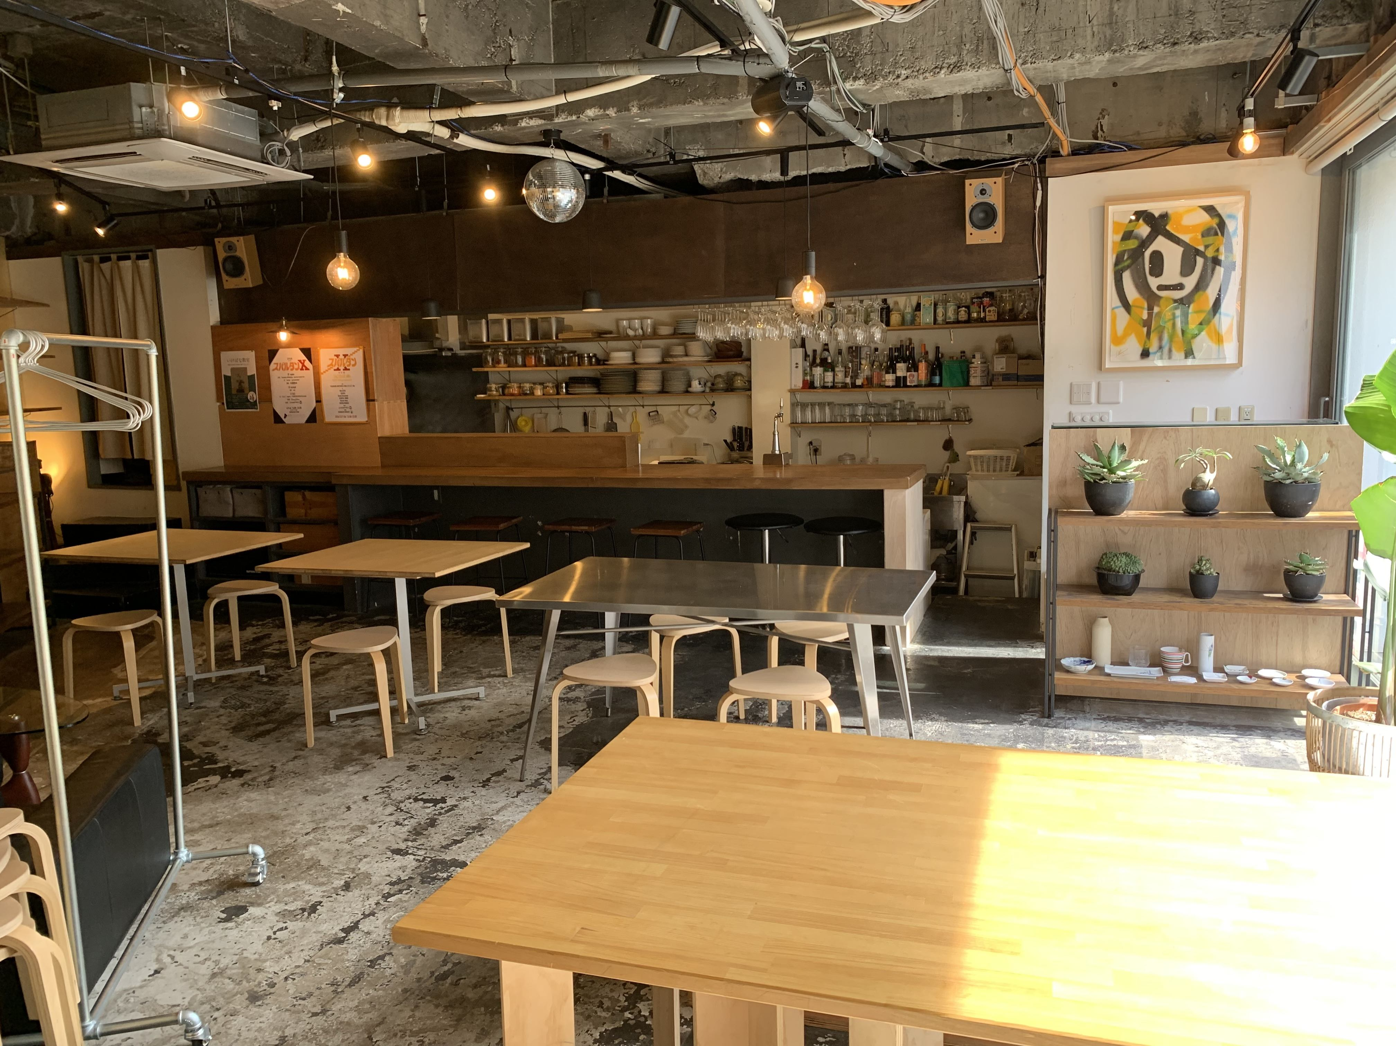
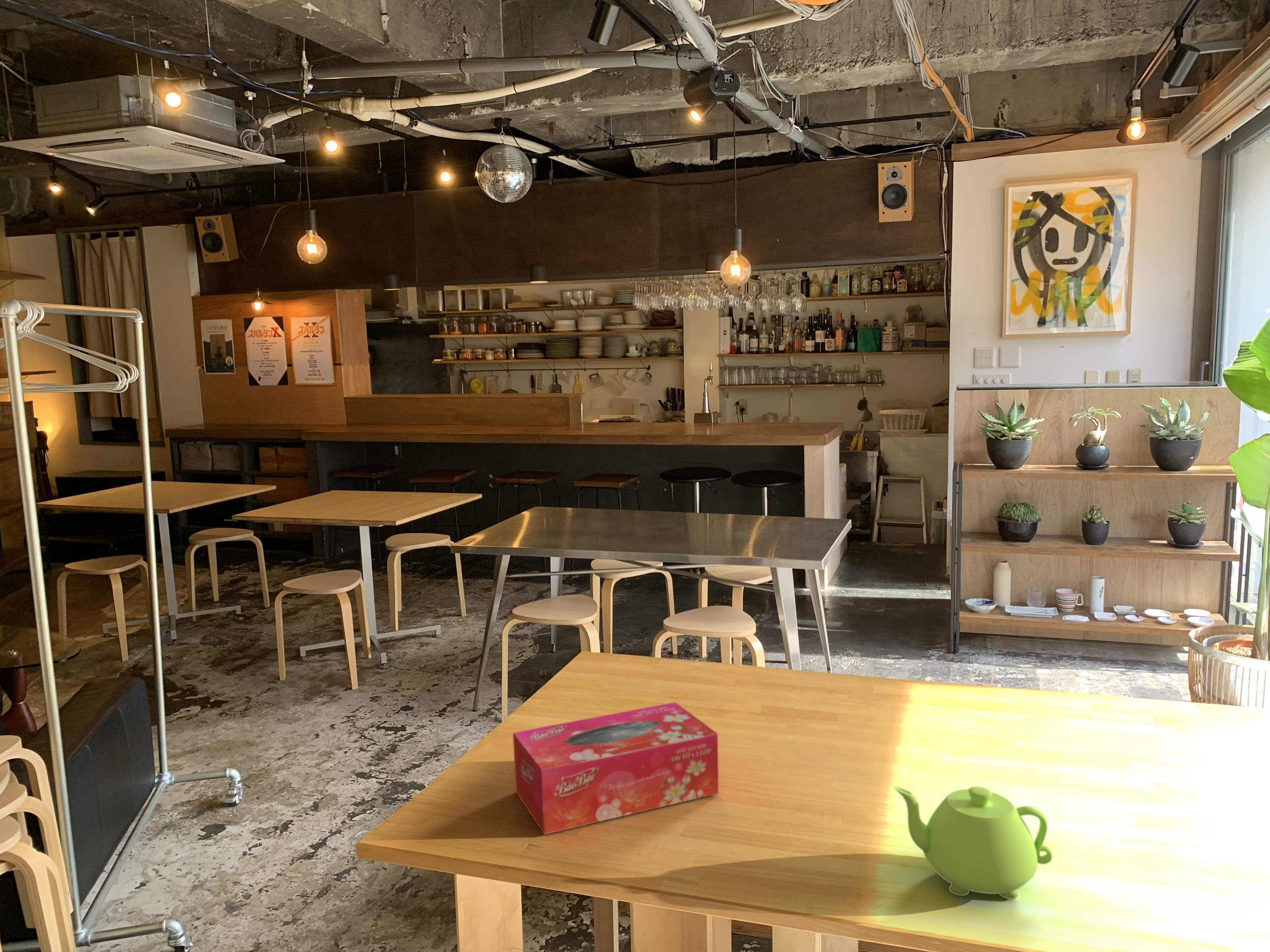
+ teapot (972, 834)
+ tissue box (615, 763)
